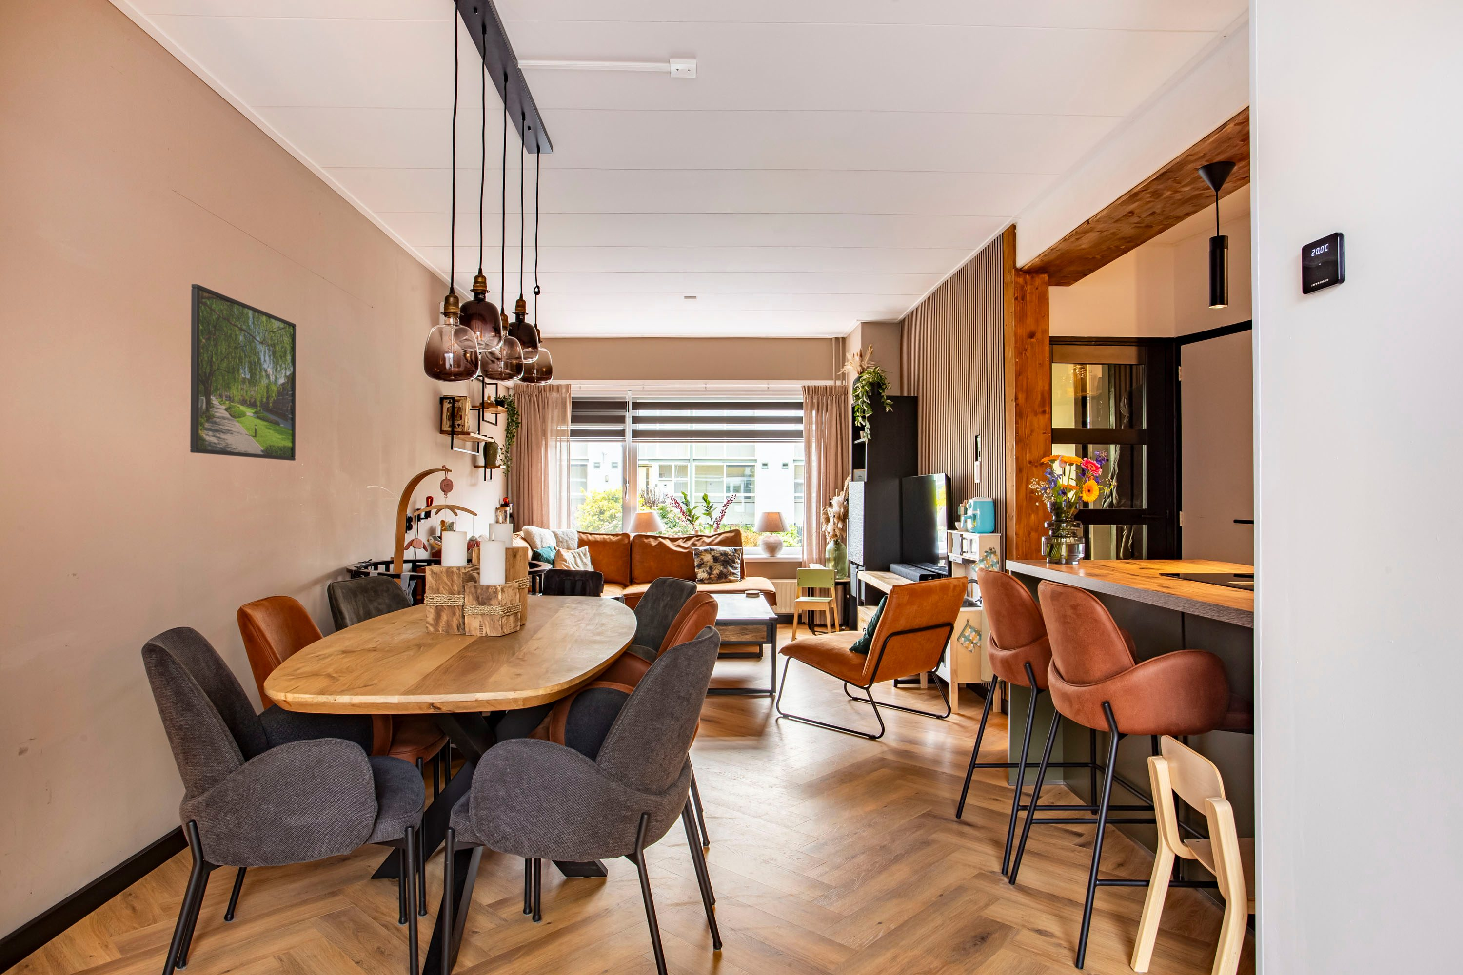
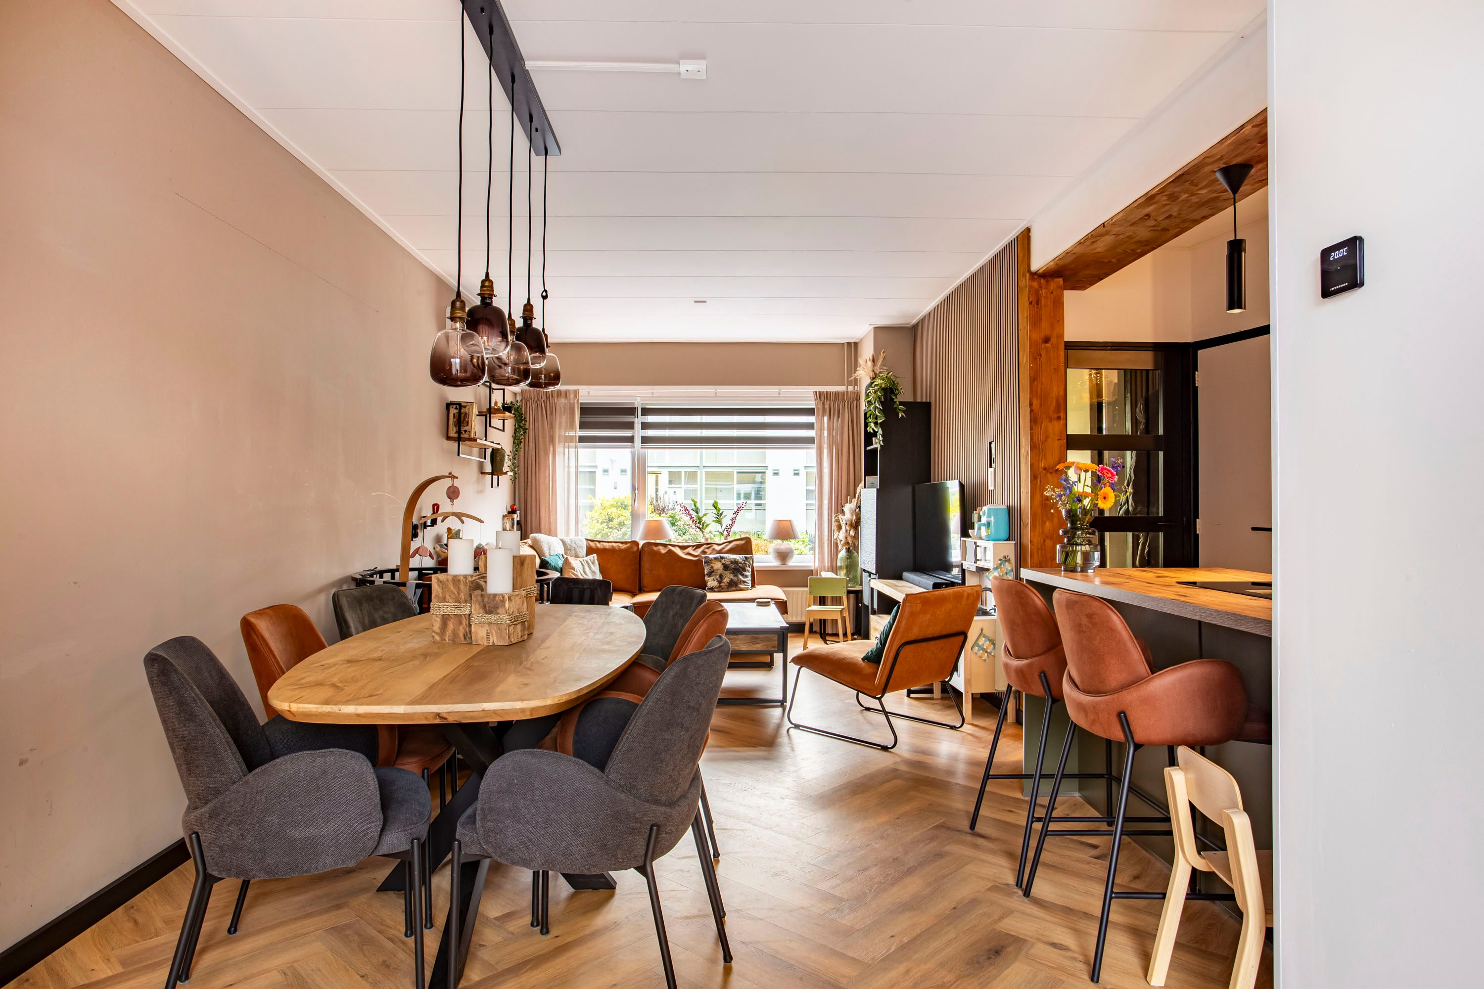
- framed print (248, 381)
